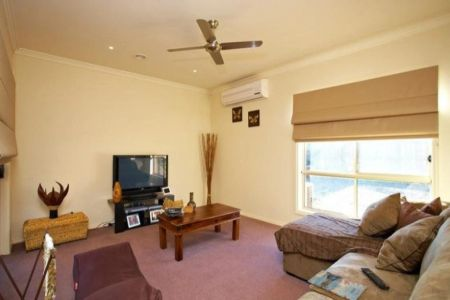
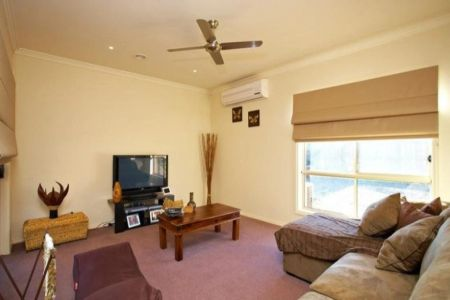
- magazine (336, 284)
- remote control (374, 278)
